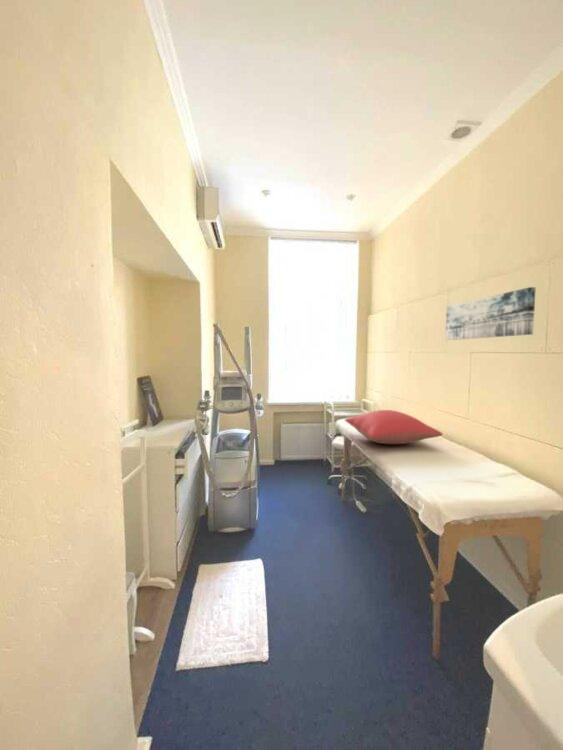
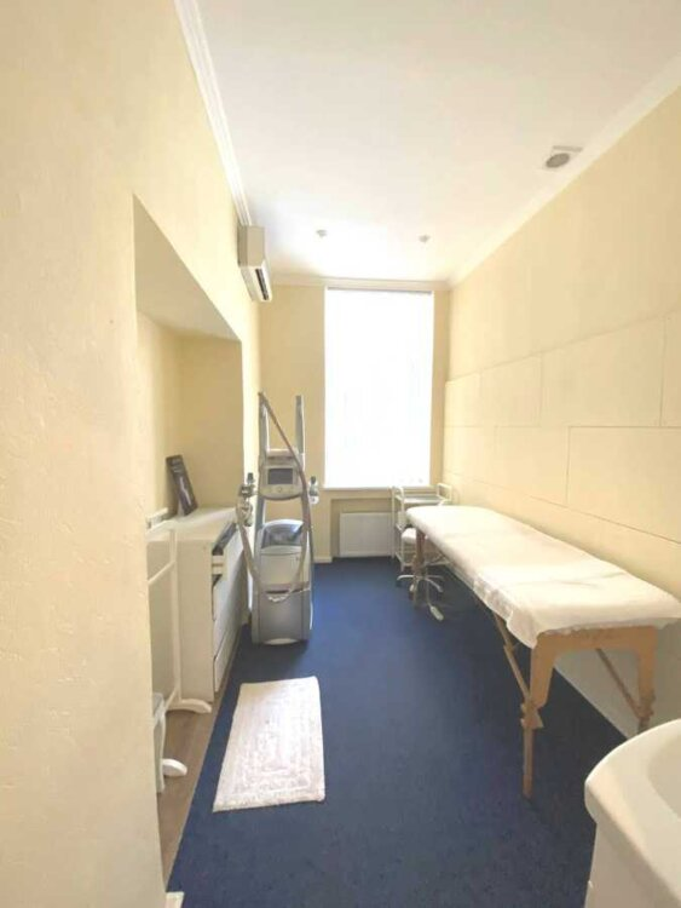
- pillow (389, 426)
- wall art (482, 318)
